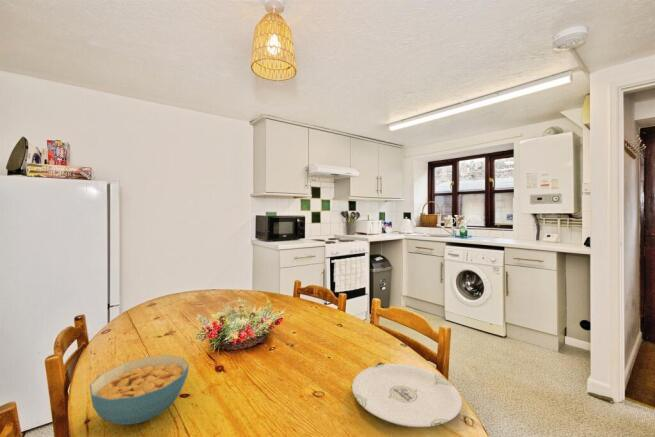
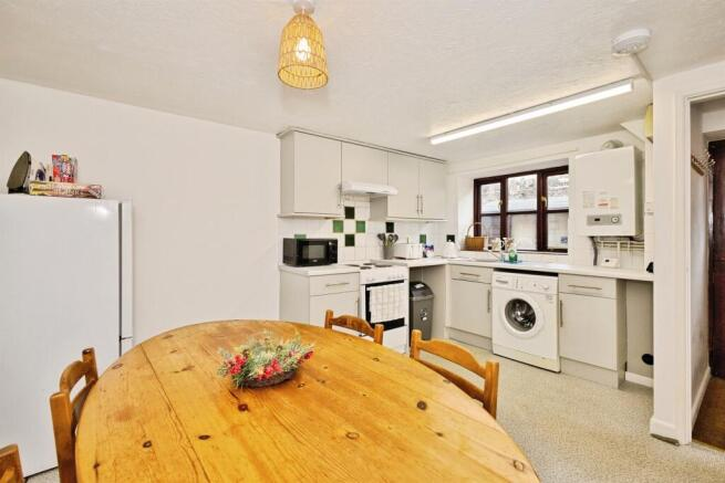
- plate (404, 393)
- cereal bowl (142, 394)
